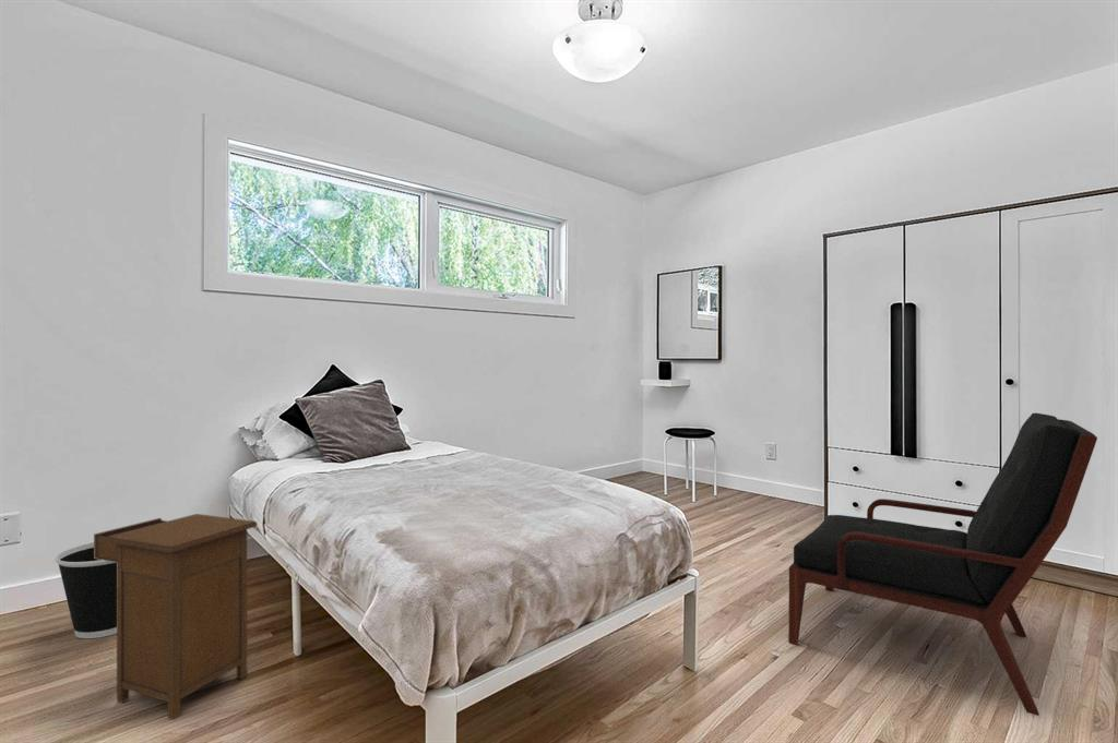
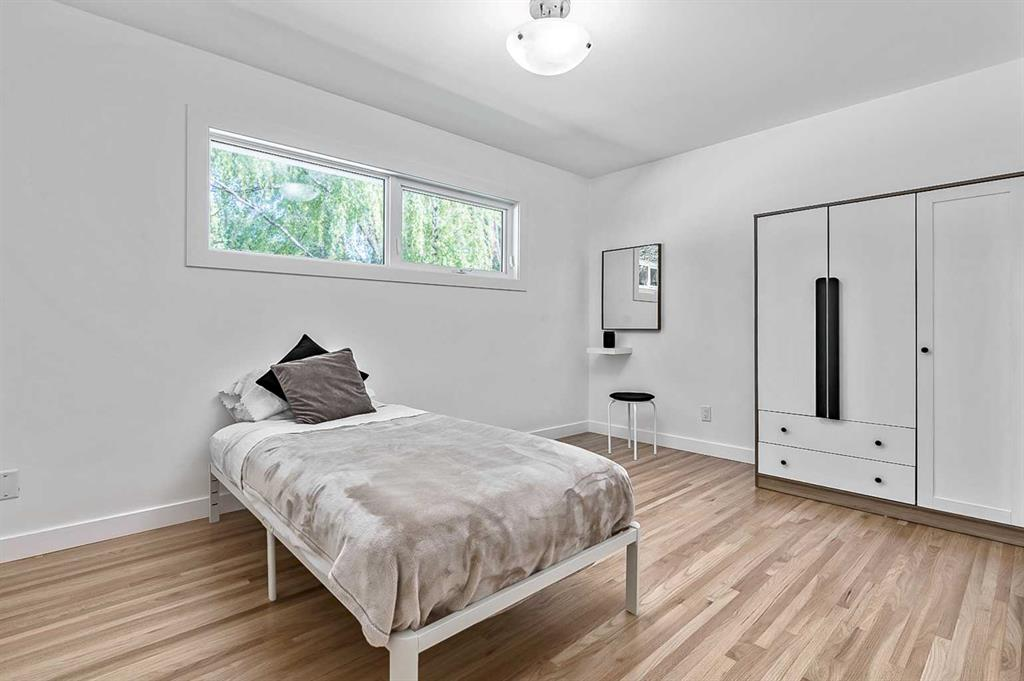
- armchair (928, 528)
- nightstand (170, 604)
- wastebasket (108, 587)
